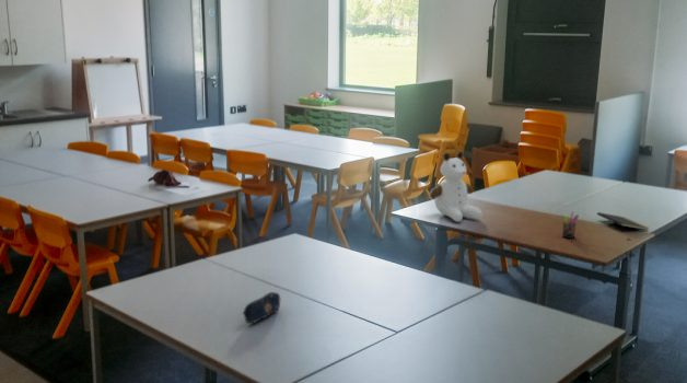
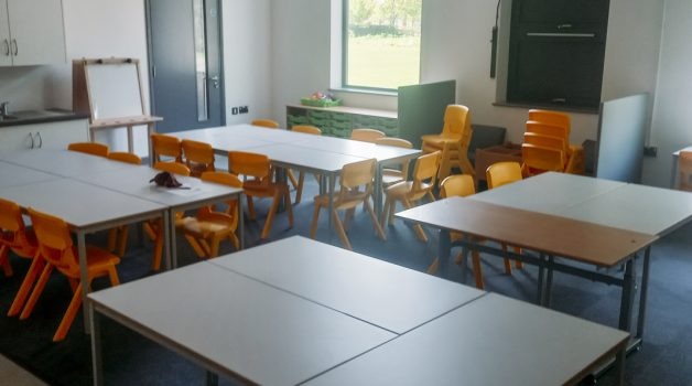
- pen holder (568, 223)
- pencil case (263, 307)
- stuffed animal (457, 185)
- notepad (621, 221)
